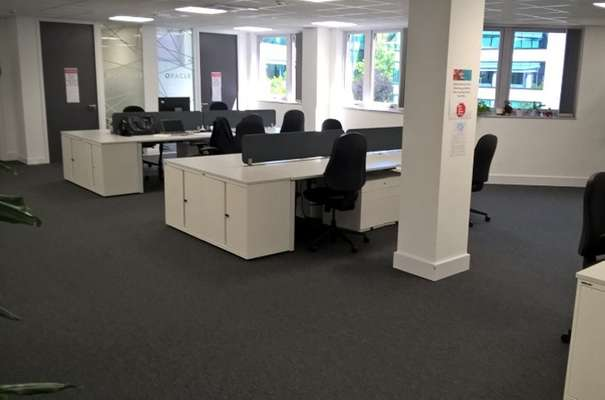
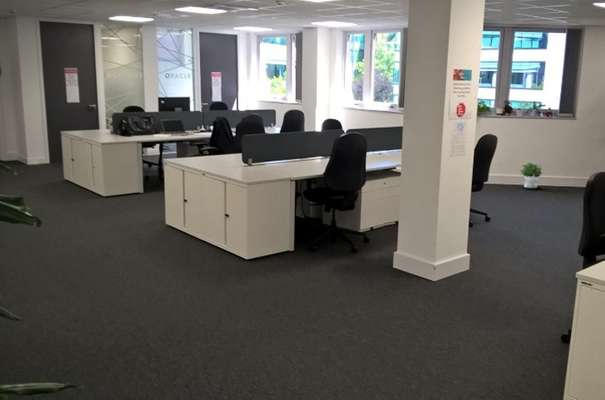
+ potted plant (530, 175)
